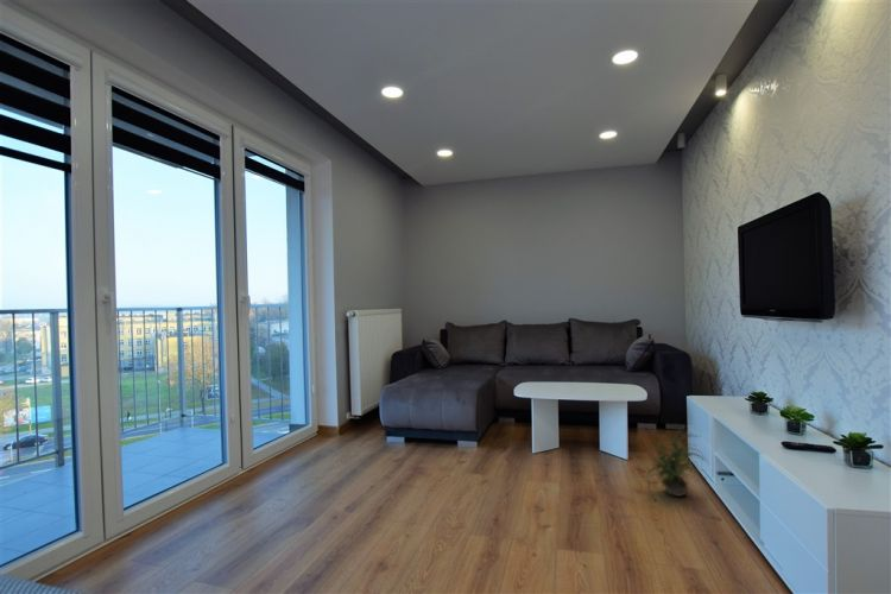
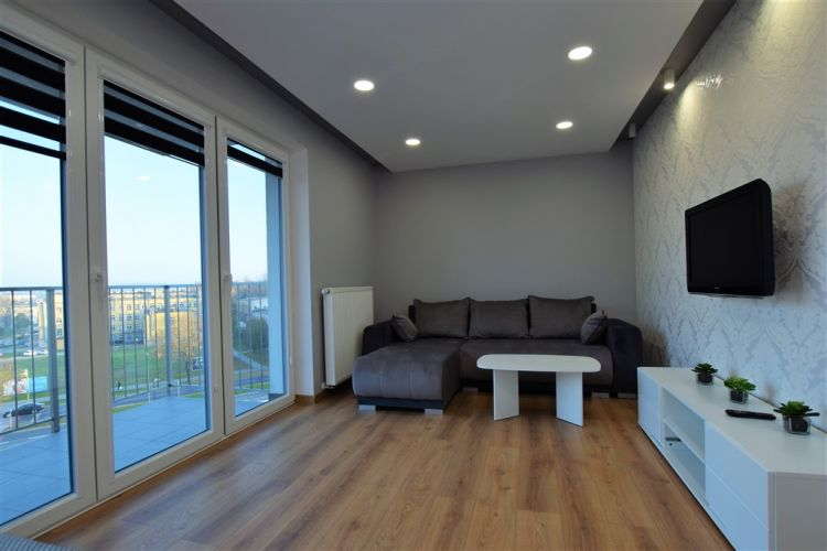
- potted plant (677, 462)
